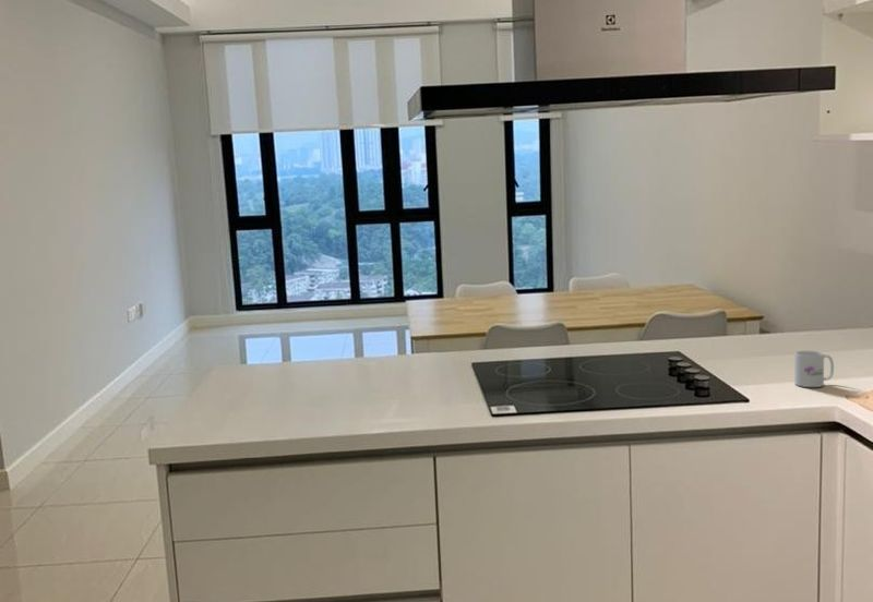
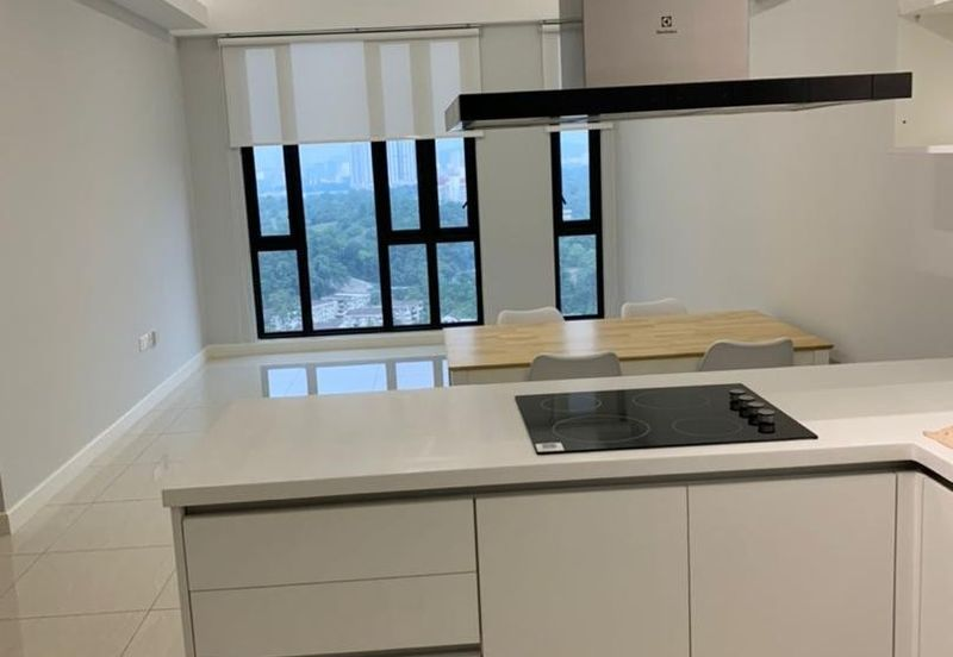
- mug (814, 368)
